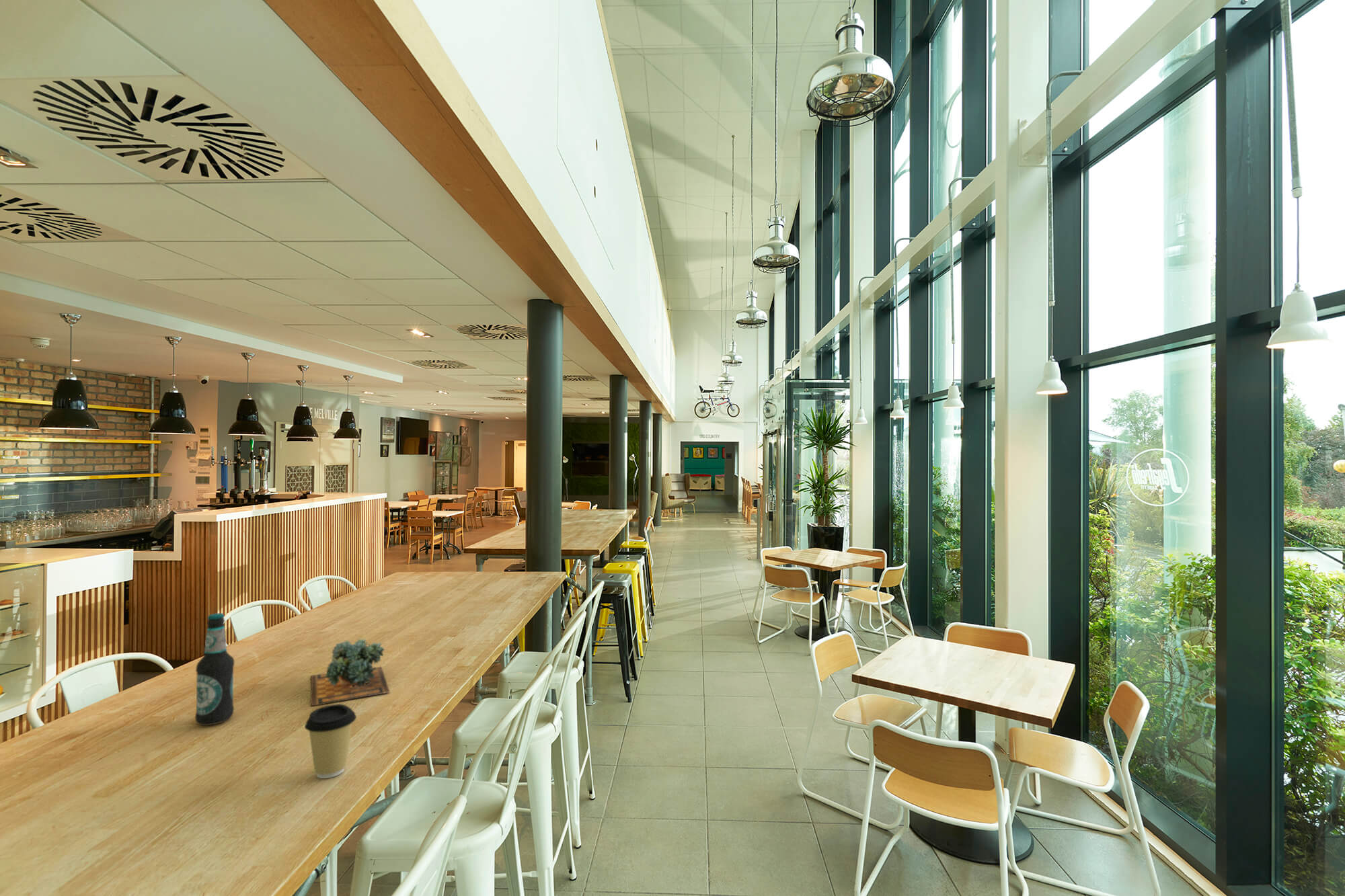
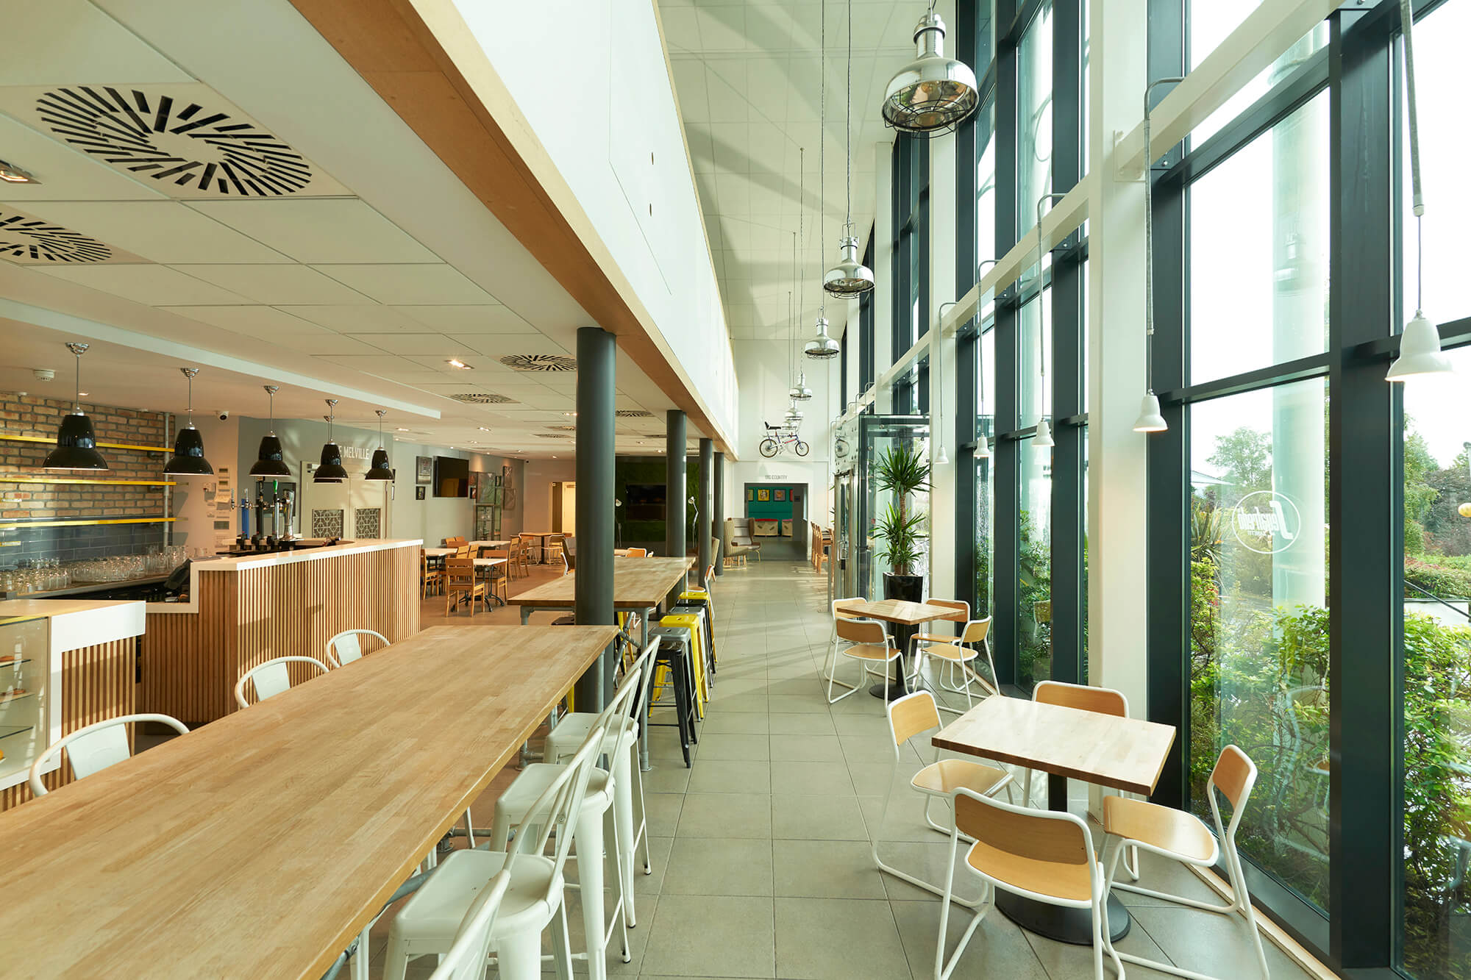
- coffee cup (330, 741)
- succulent plant (347, 662)
- bottle (215, 667)
